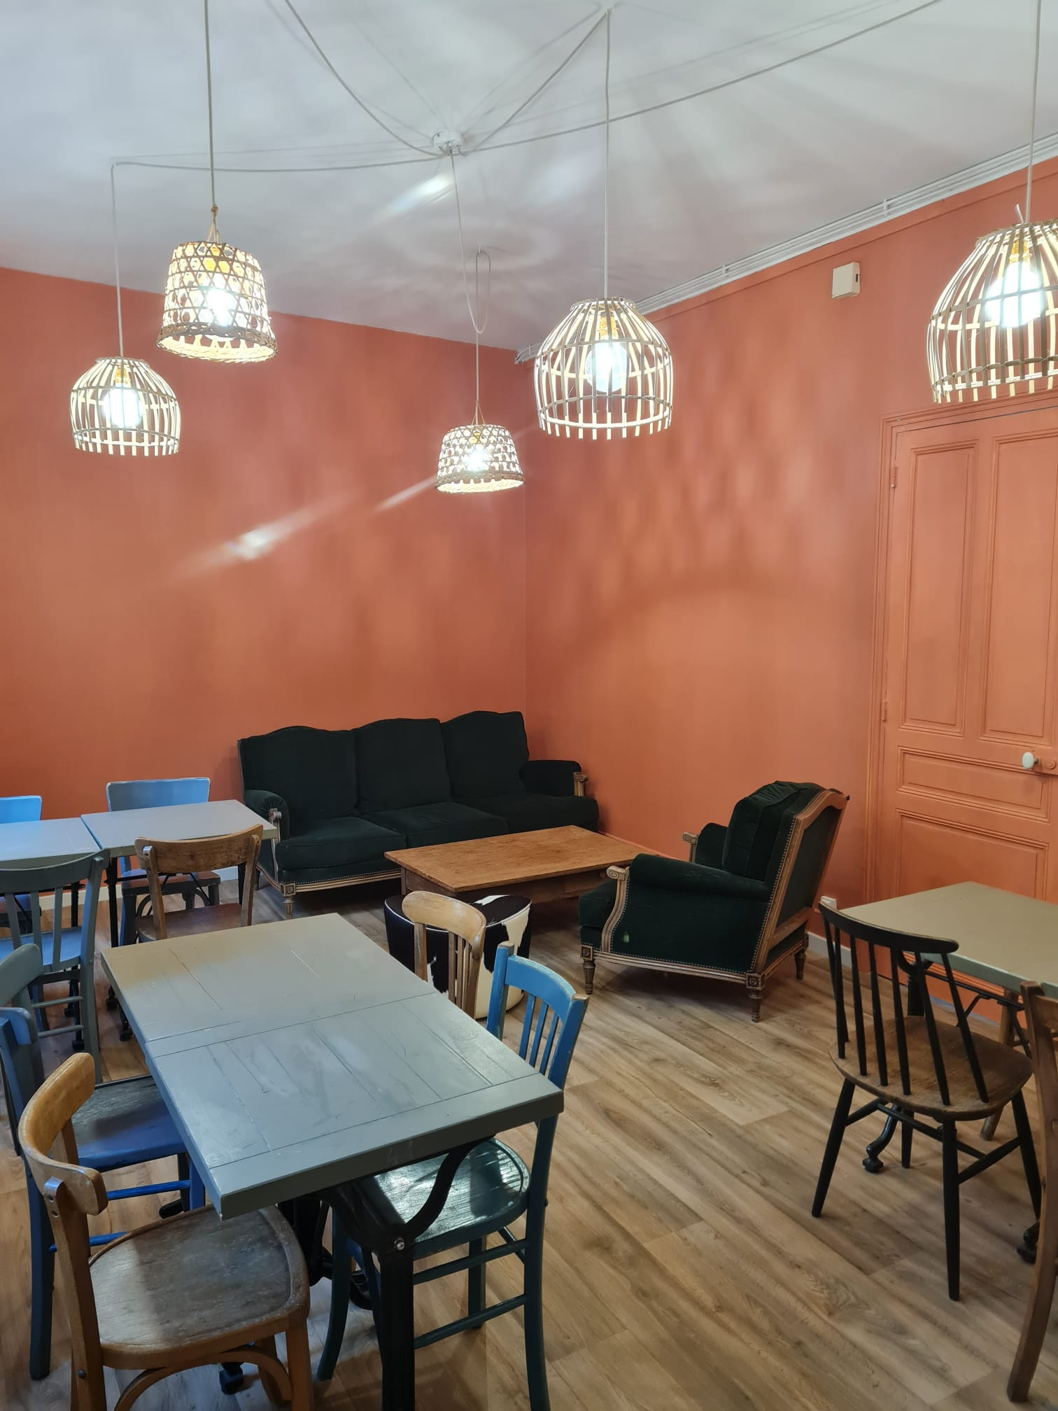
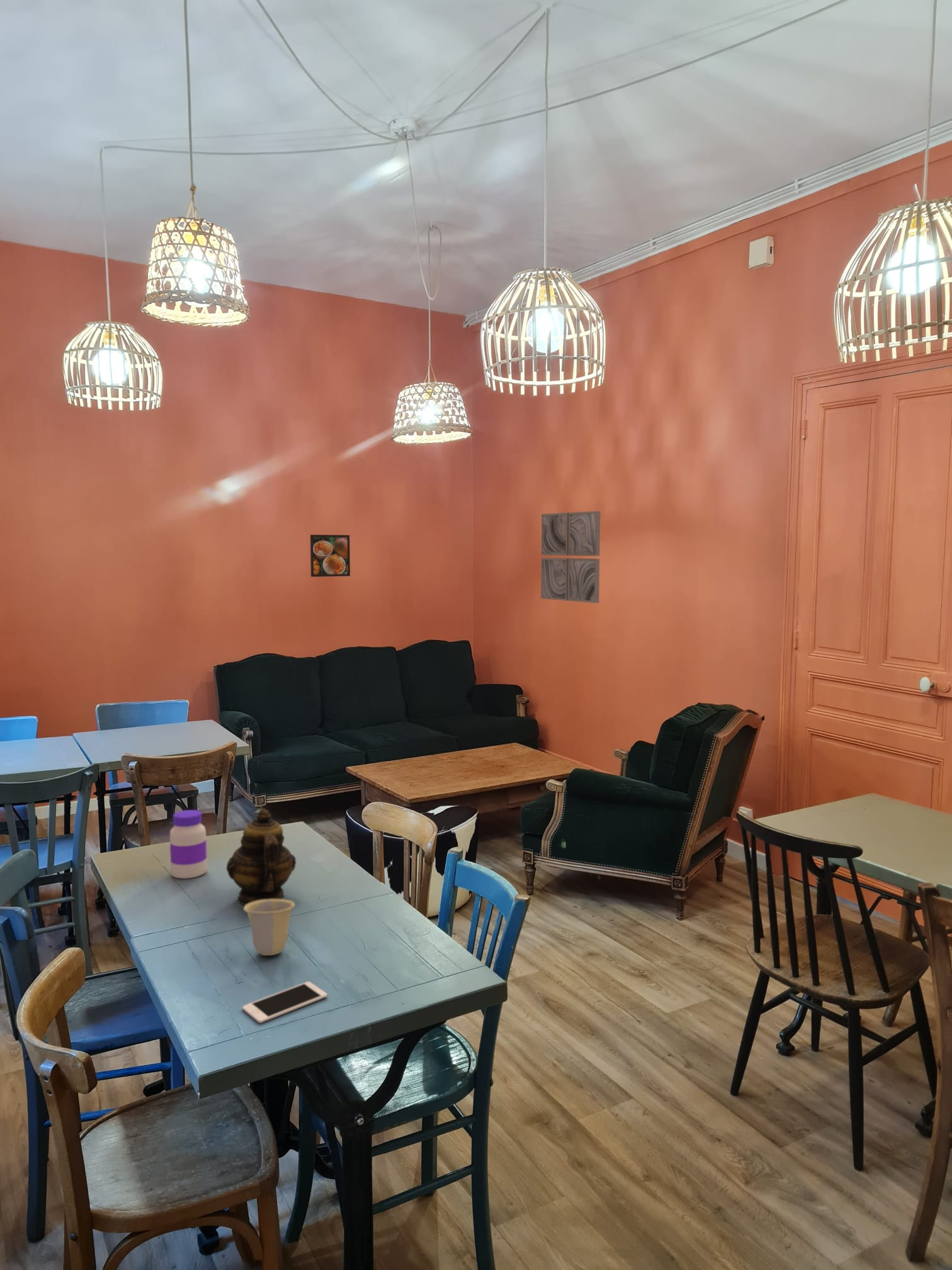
+ cup (269, 926)
+ cell phone (285, 1001)
+ jar (188, 843)
+ teapot (261, 854)
+ wall art (569, 558)
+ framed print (330, 556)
